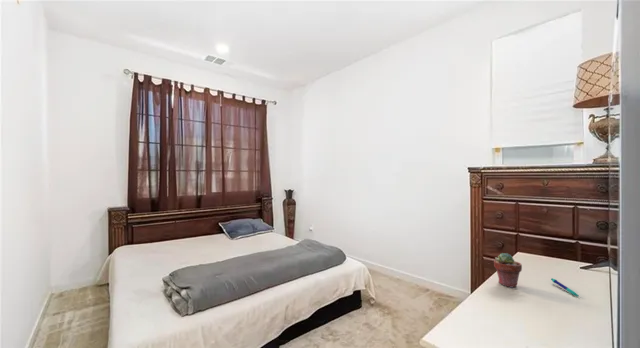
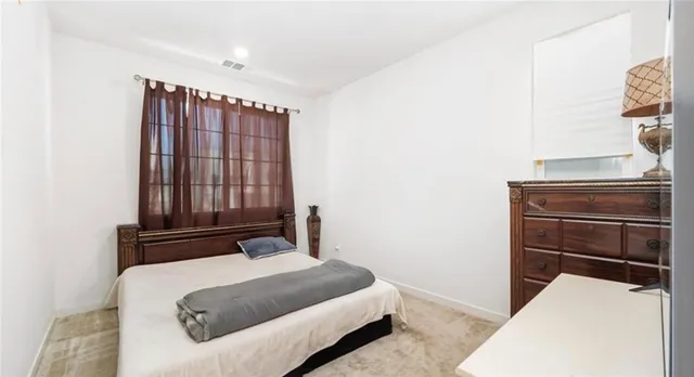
- pen (564, 287)
- potted succulent (507, 268)
